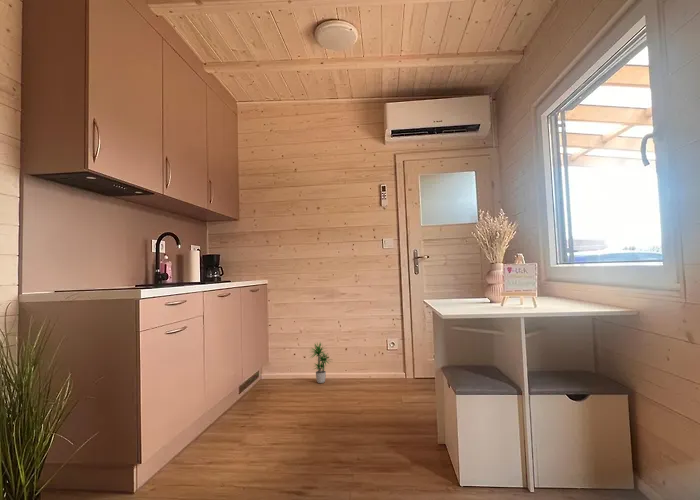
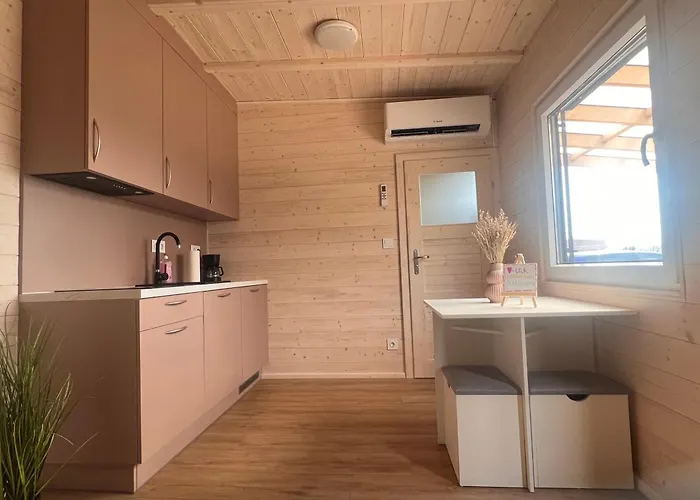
- potted plant (321, 362)
